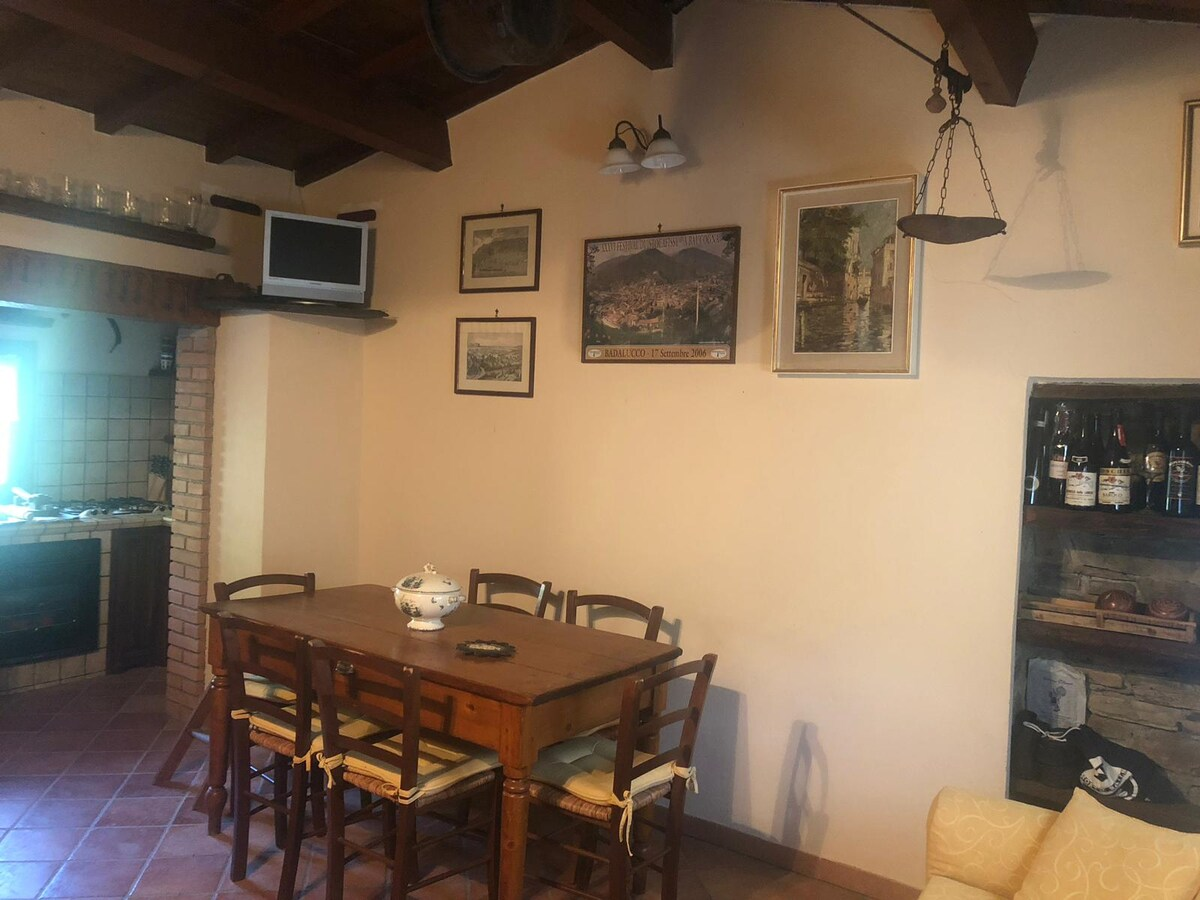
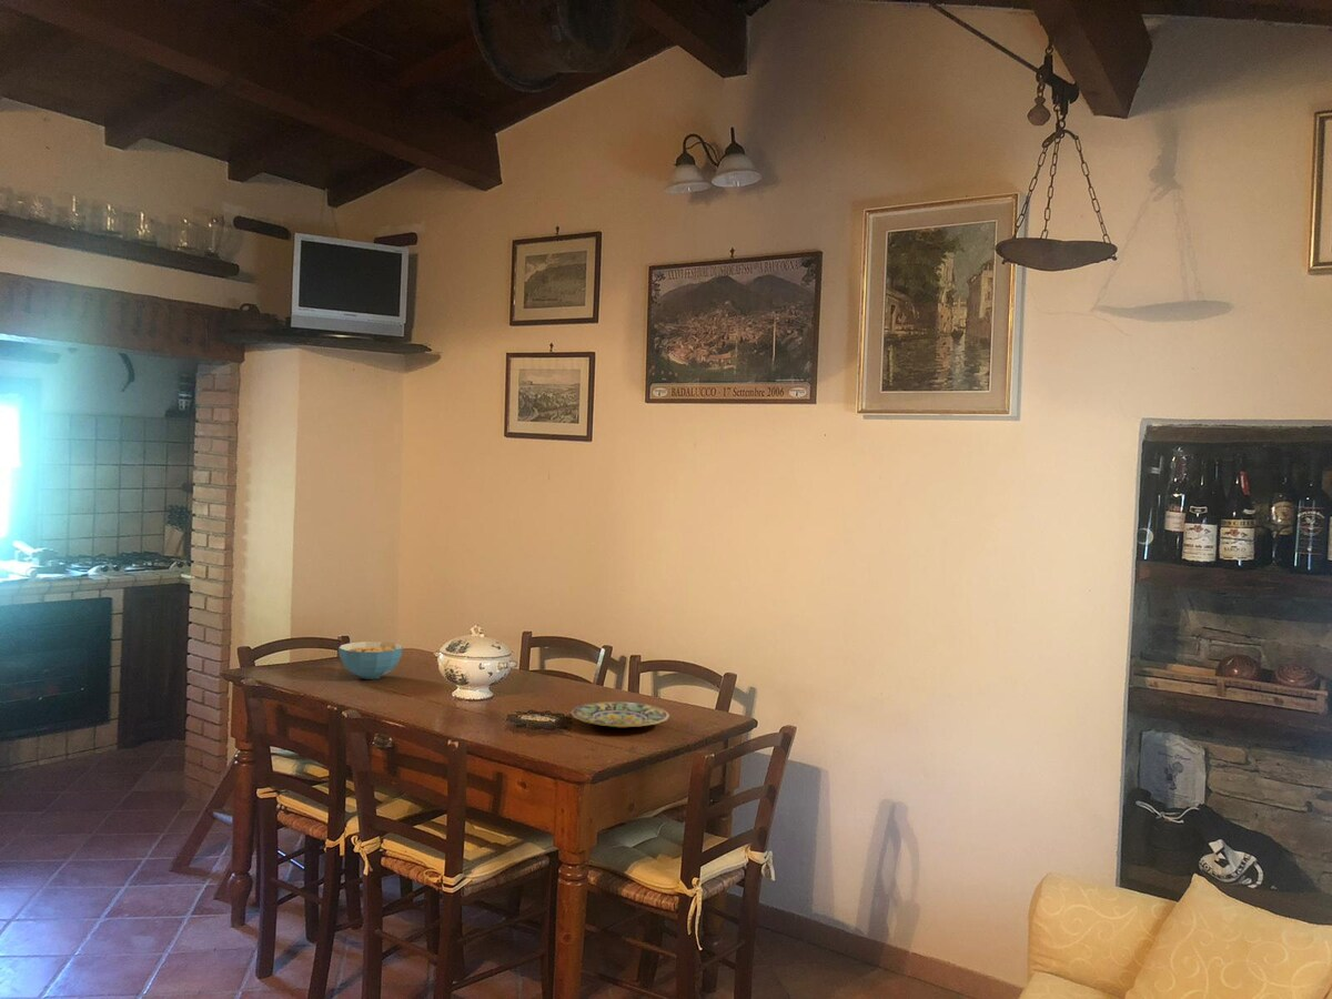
+ cereal bowl (371, 662)
+ plate (619, 717)
